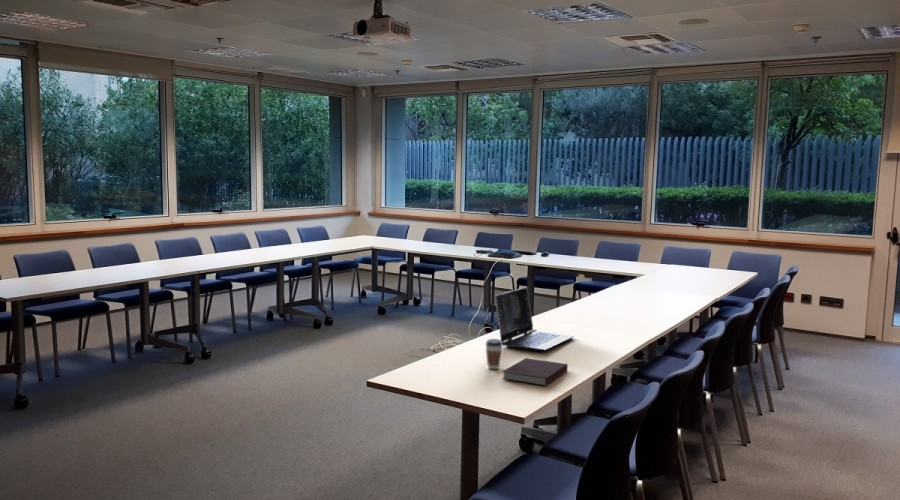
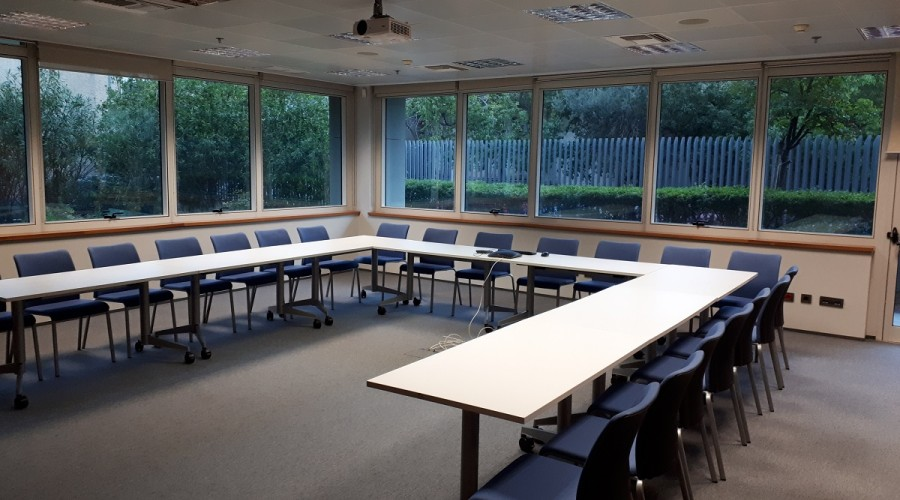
- coffee cup (493, 354)
- laptop (531, 317)
- notebook (535, 371)
